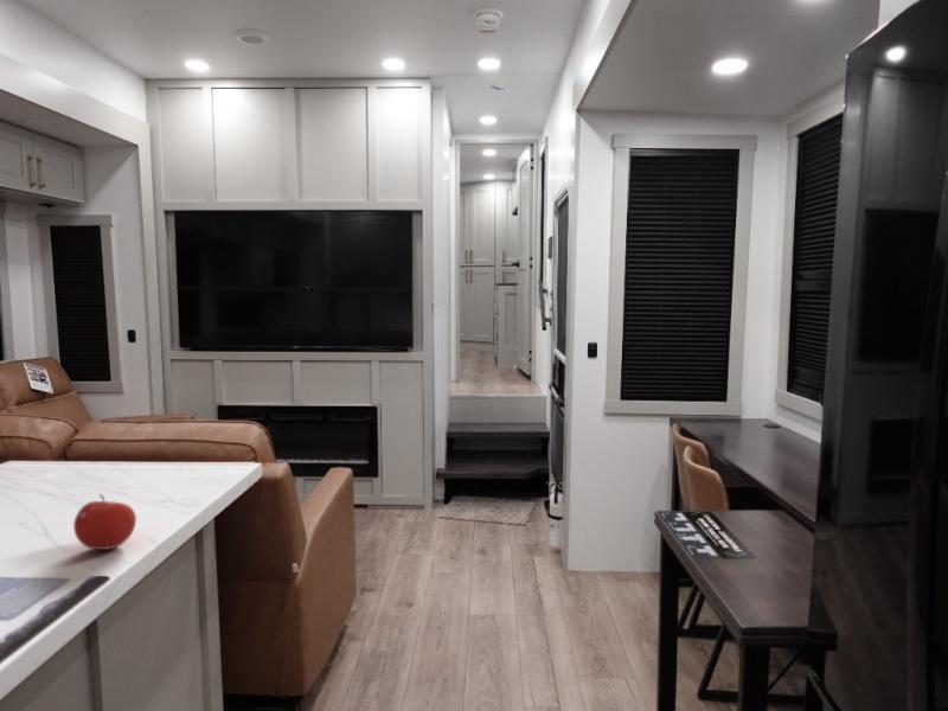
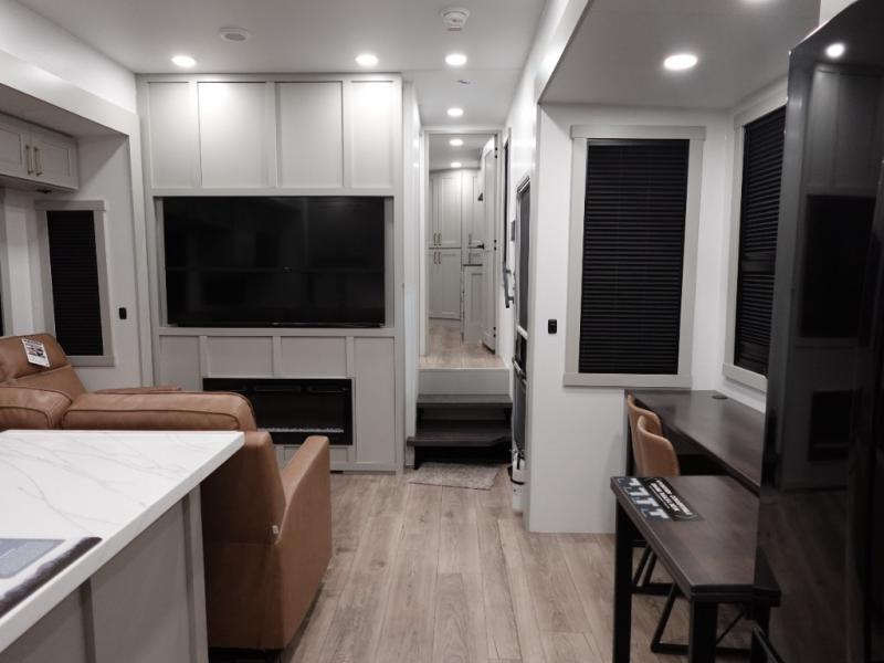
- fruit (105, 520)
